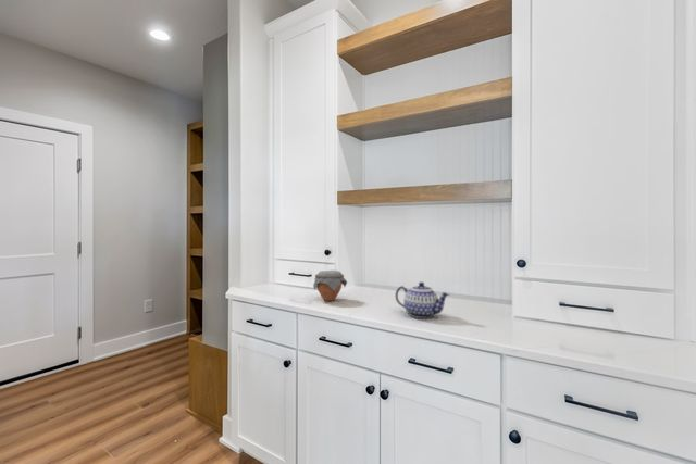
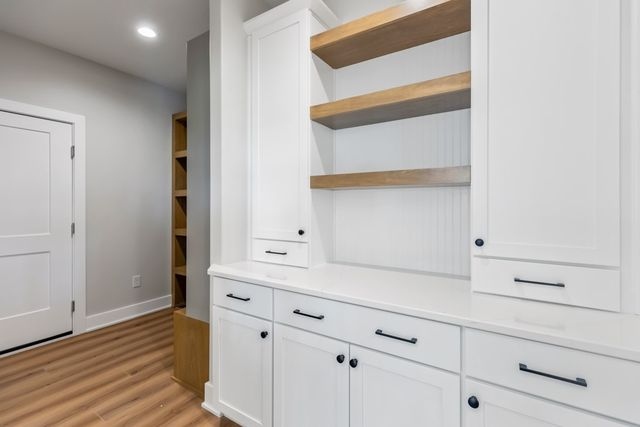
- jar (328, 285)
- teapot (421, 298)
